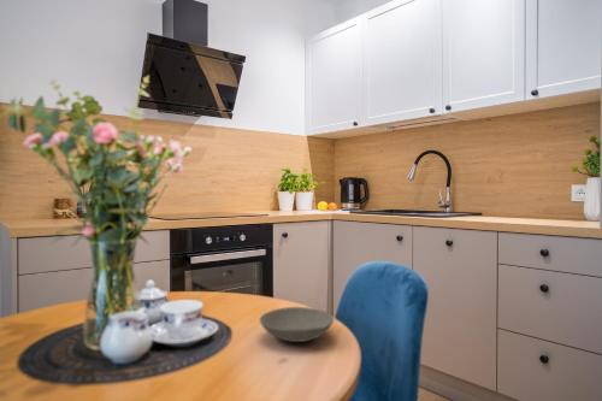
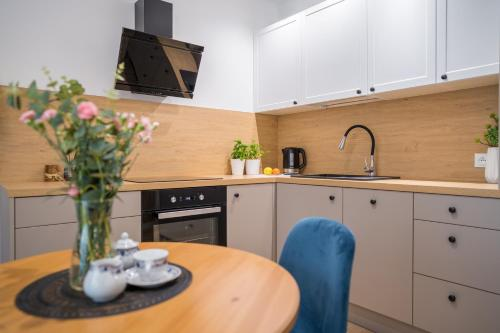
- bowl (296, 326)
